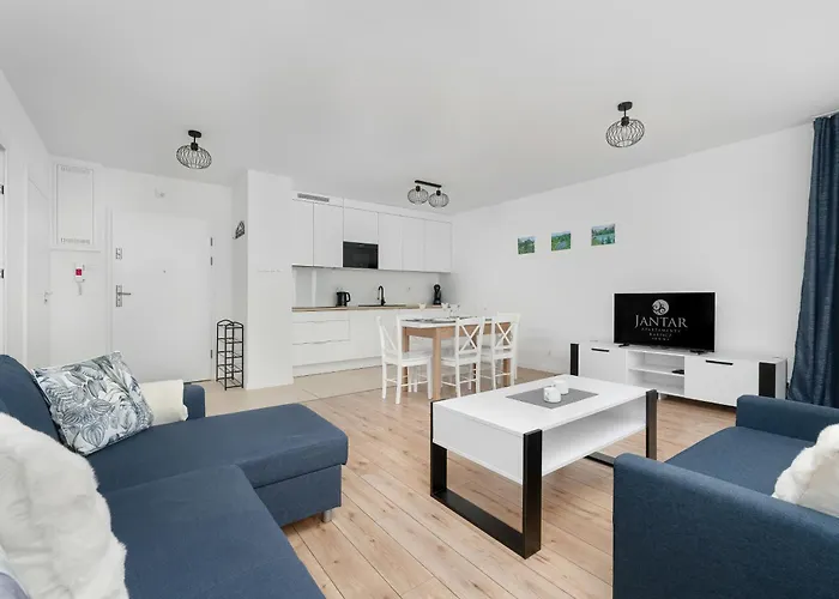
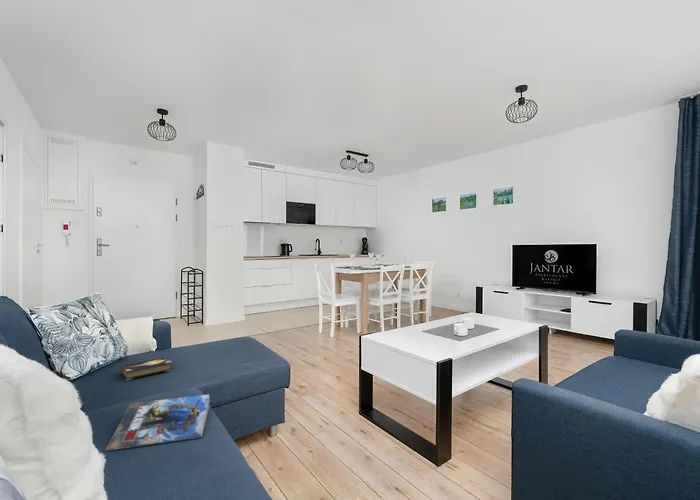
+ hardback book (146, 366)
+ magazine (164, 418)
